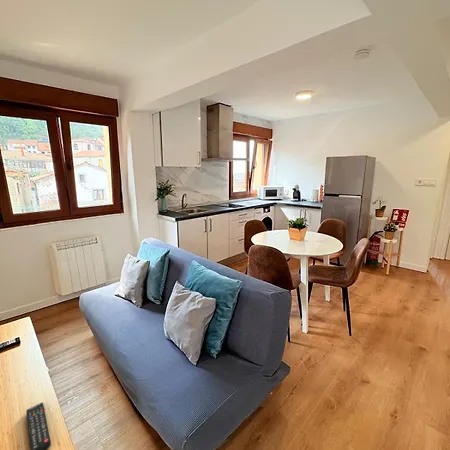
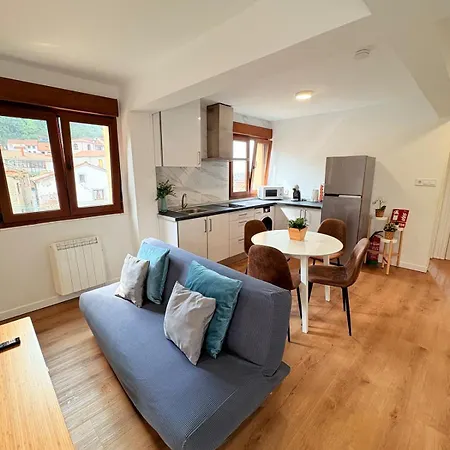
- remote control (37, 426)
